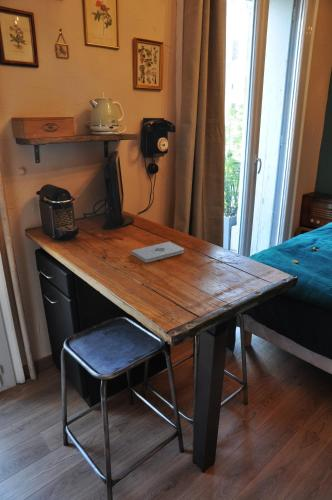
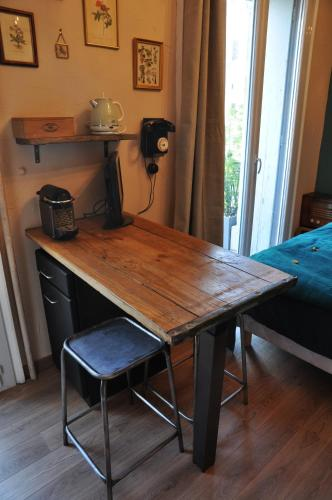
- notepad (158, 251)
